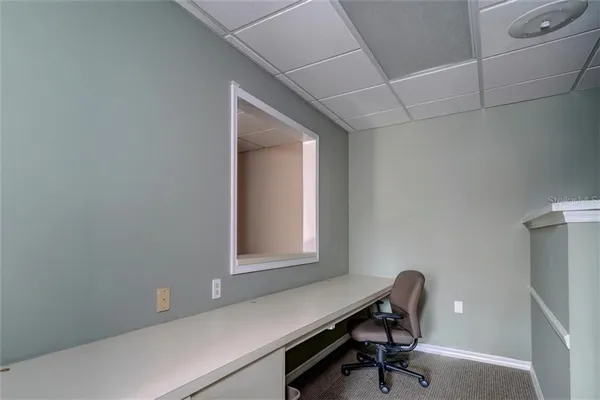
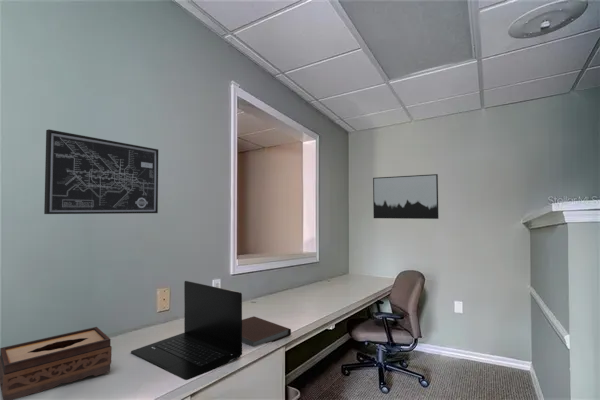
+ notebook (254, 330)
+ wall art (404, 197)
+ laptop (185, 323)
+ wall art (109, 177)
+ tissue box (56, 360)
